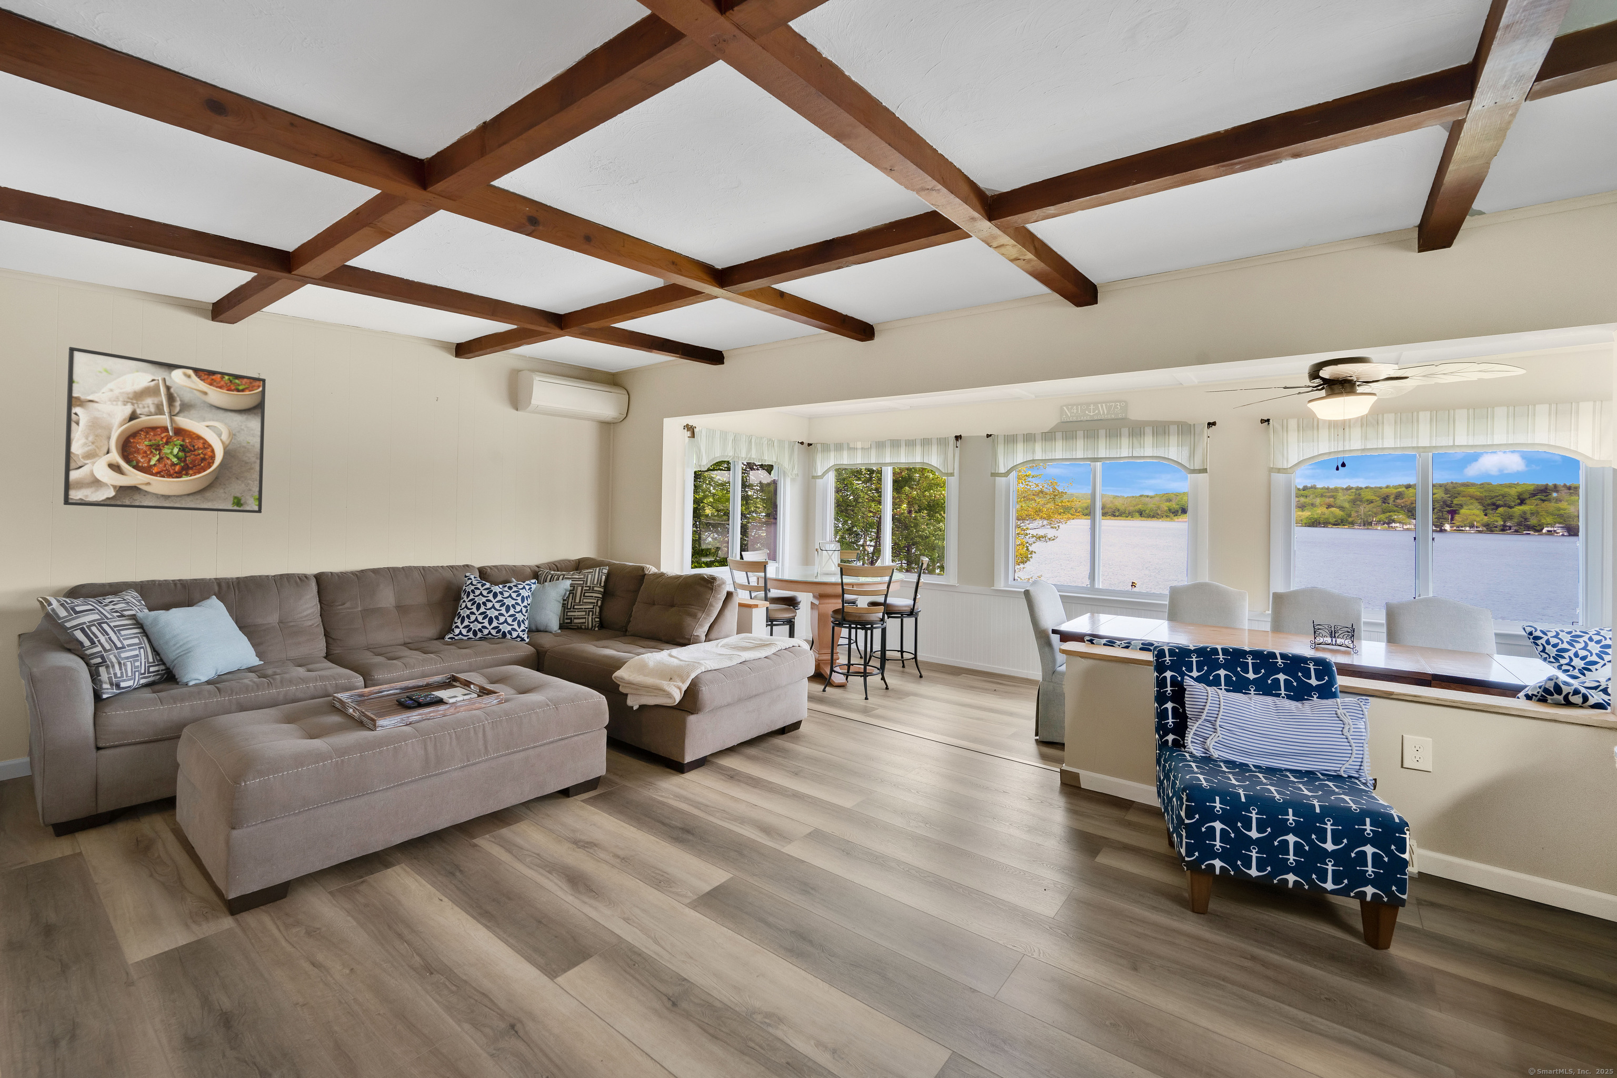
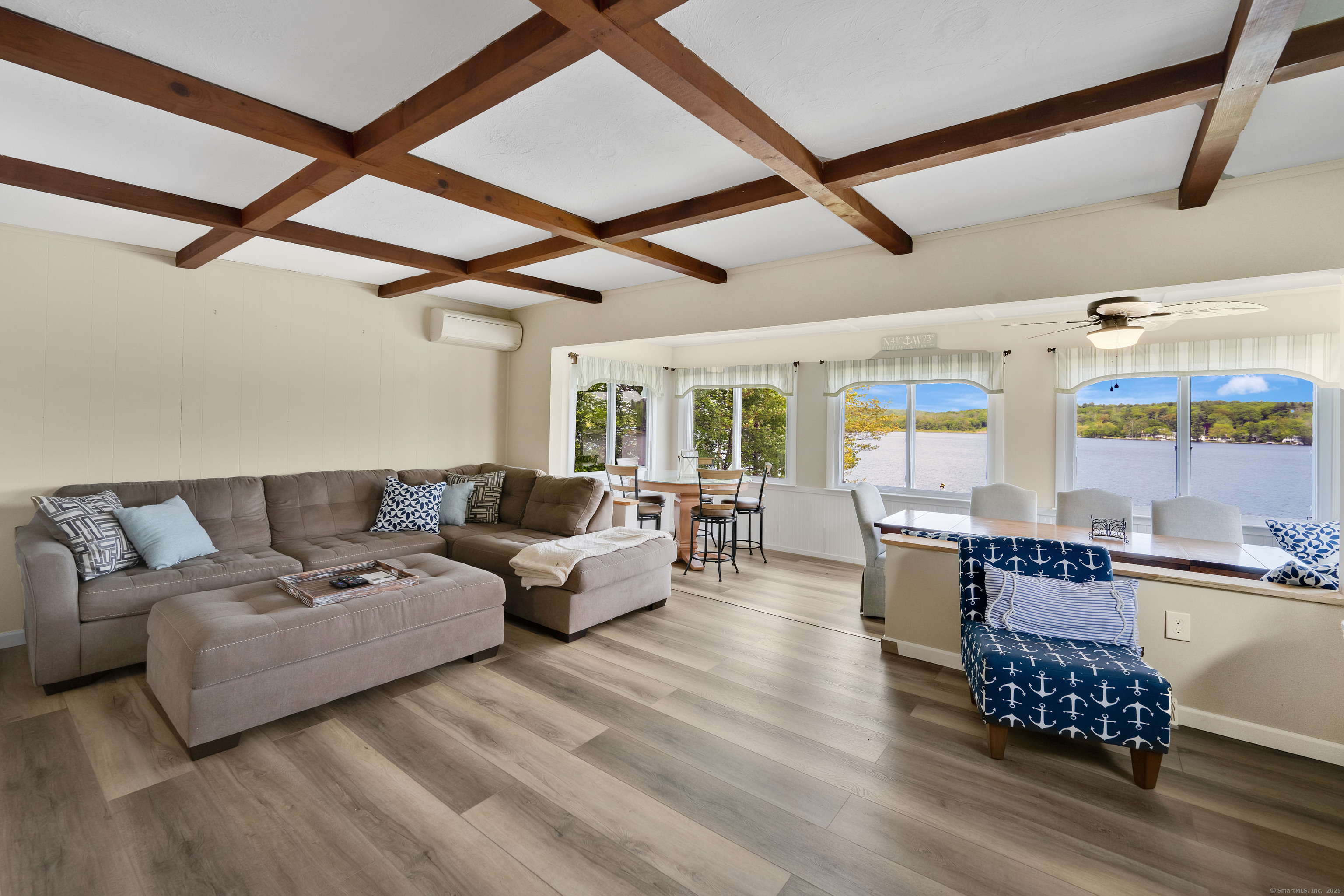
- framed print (173, 437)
